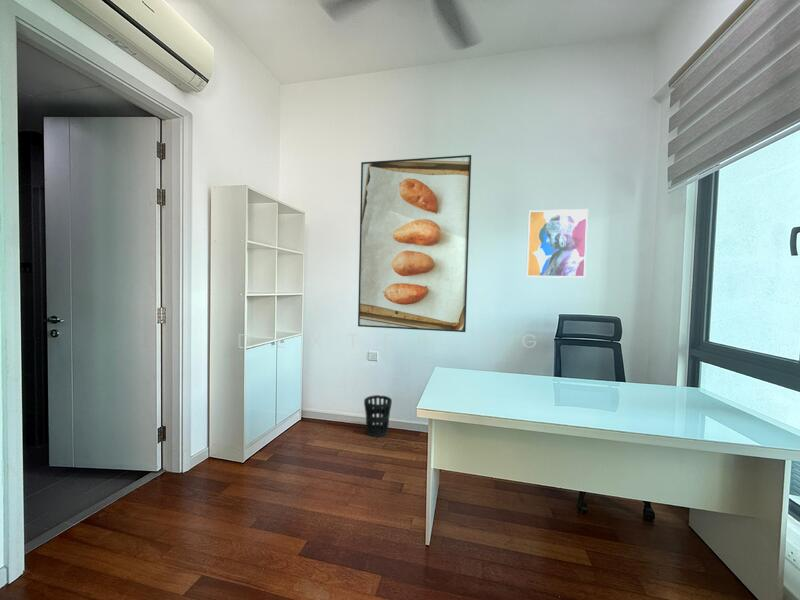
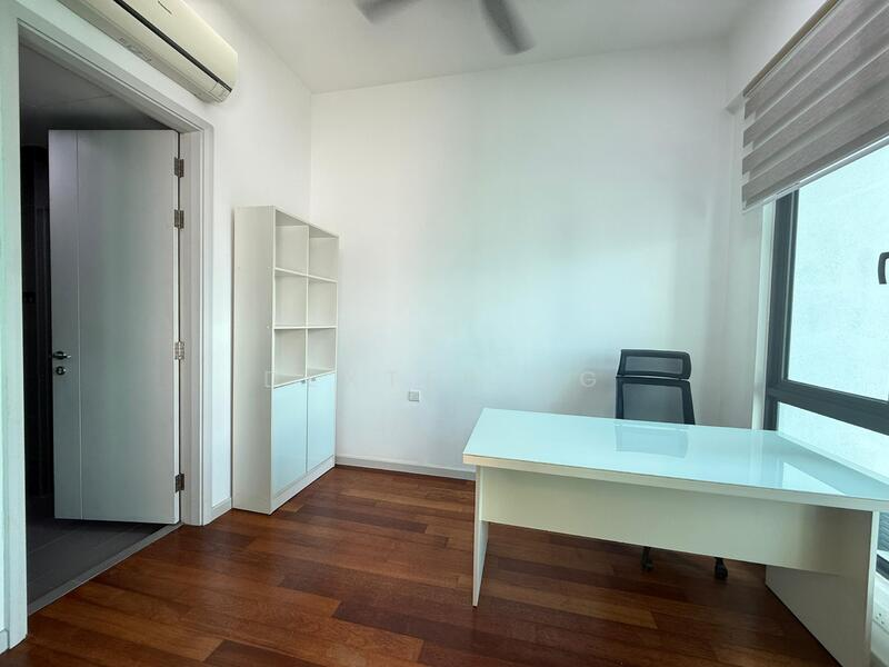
- wall art (556, 243)
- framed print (412, 244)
- wastebasket (376, 416)
